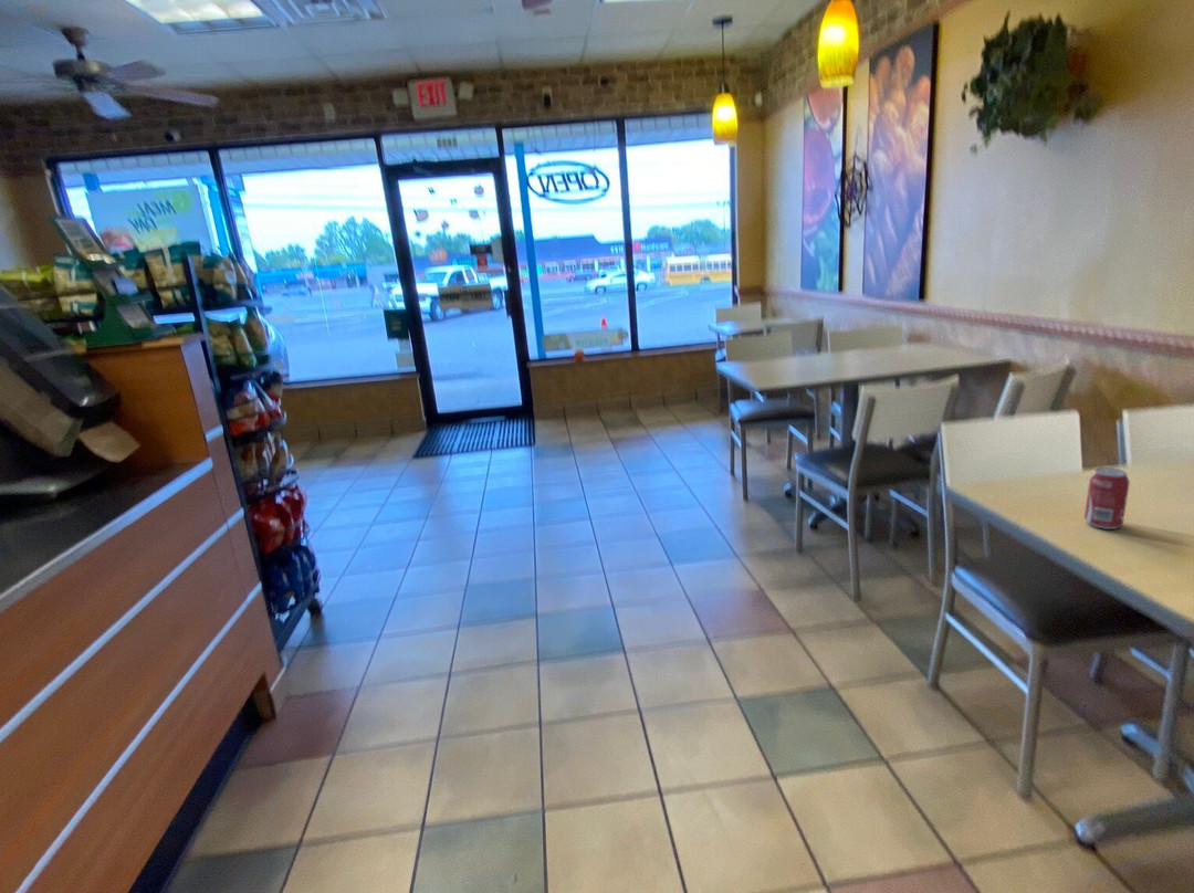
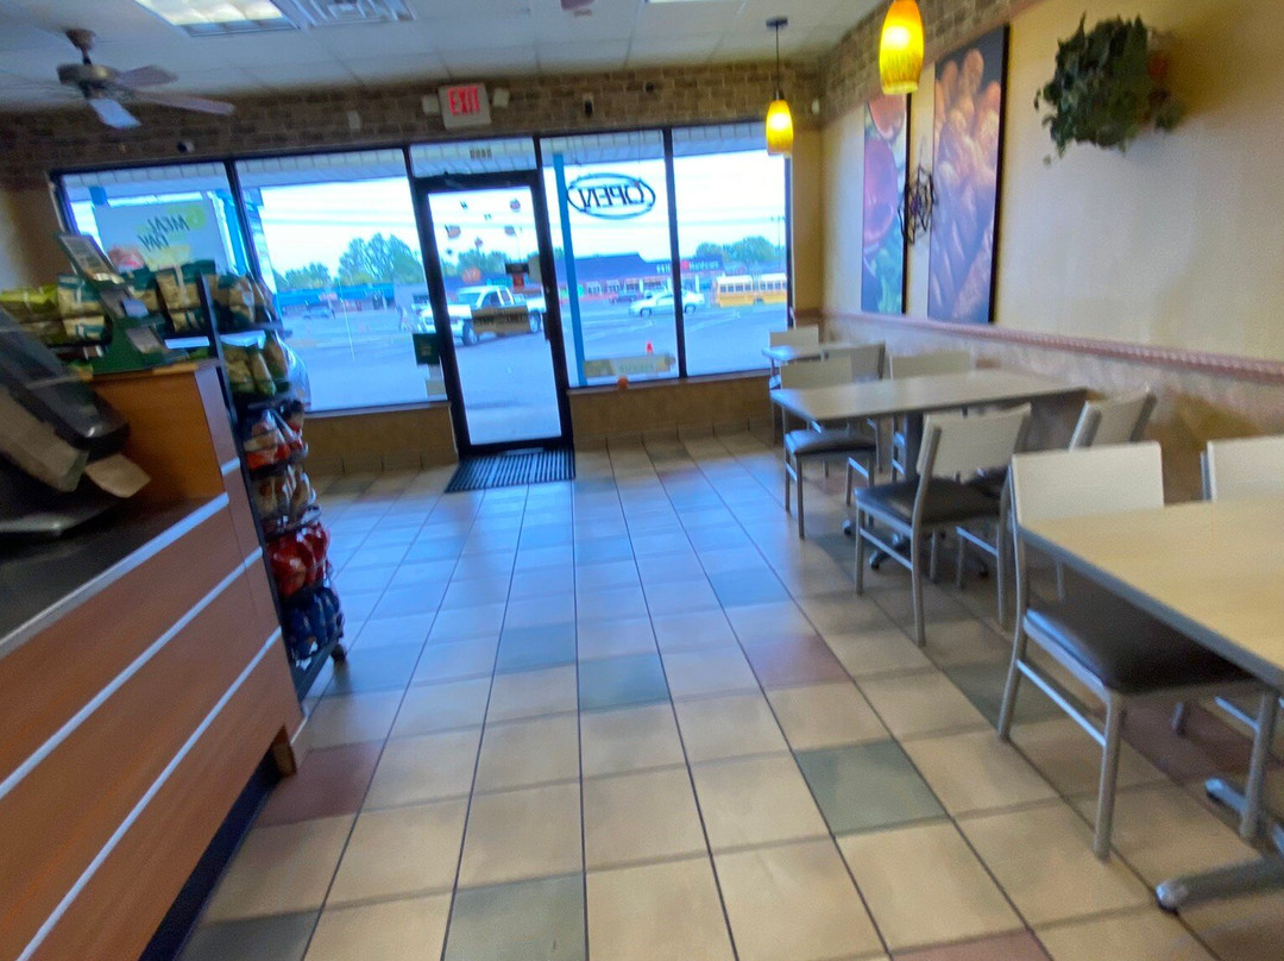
- beverage can (1107, 497)
